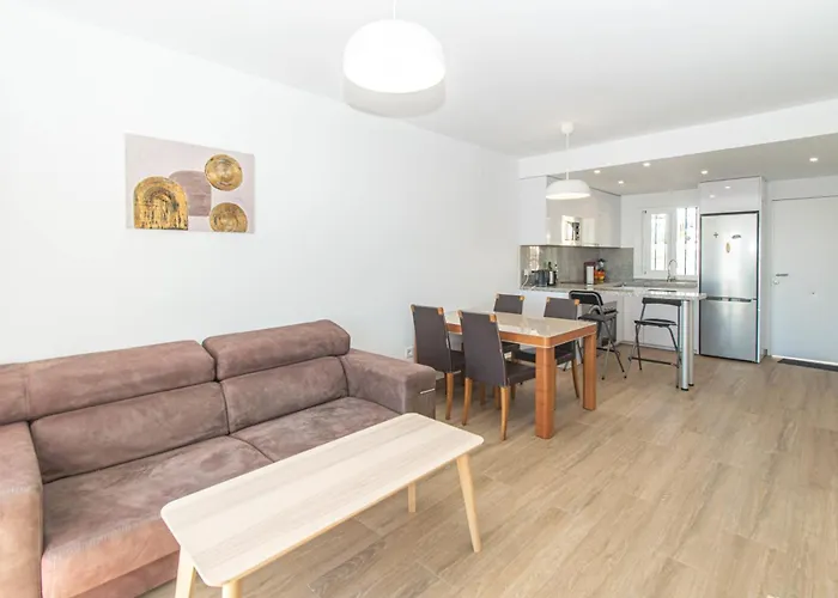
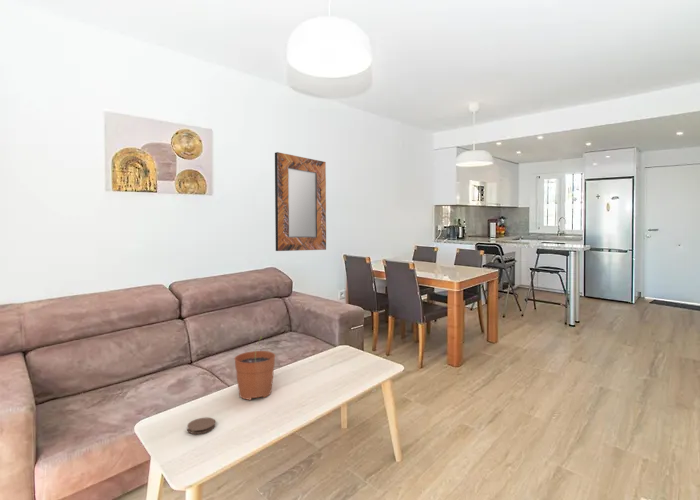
+ plant pot (255, 365)
+ coaster (201, 425)
+ home mirror (302, 204)
